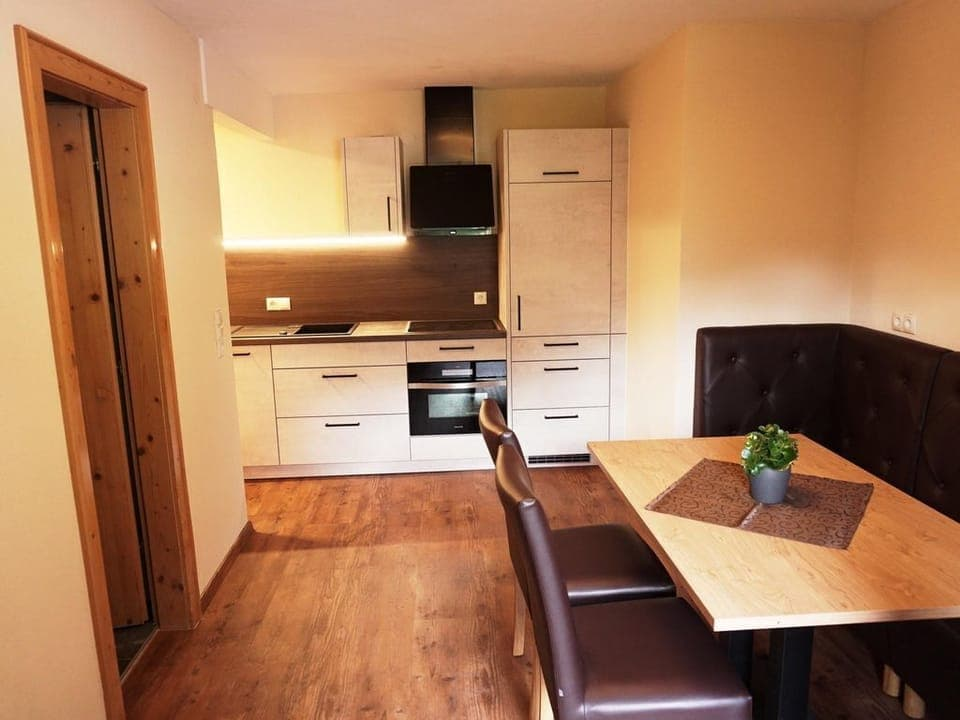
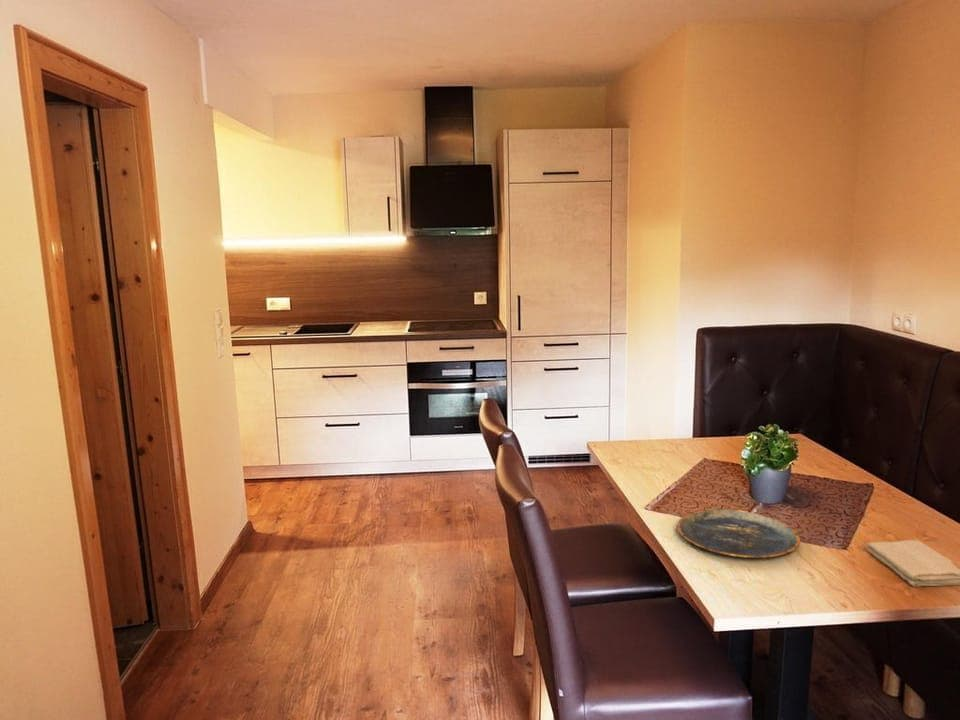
+ washcloth (914, 560)
+ plate (736, 533)
